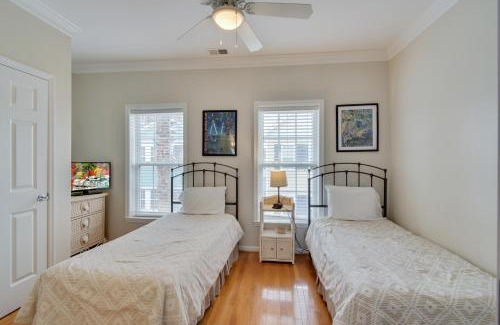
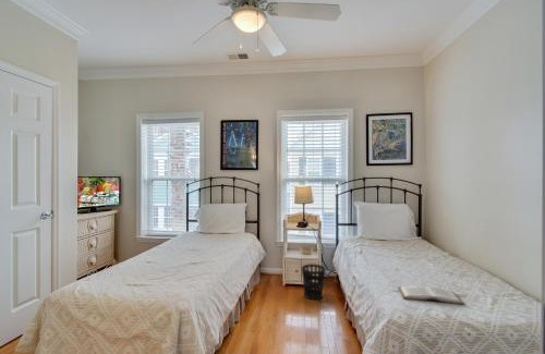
+ book (428, 293)
+ wastebasket (312, 281)
